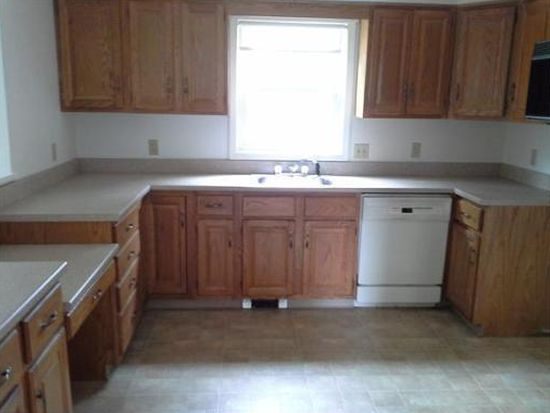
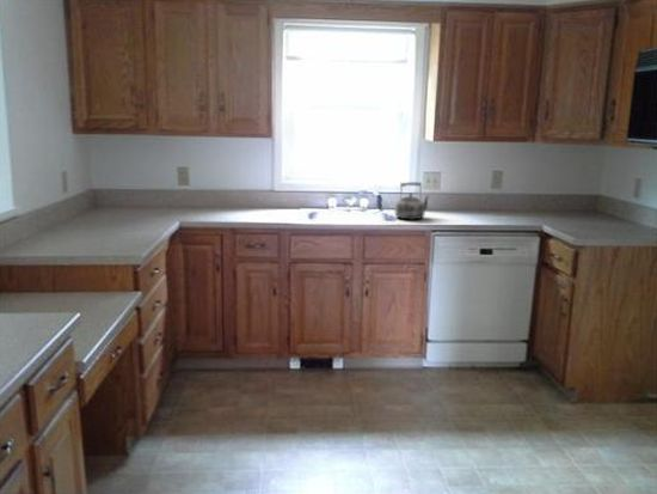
+ kettle (413, 200)
